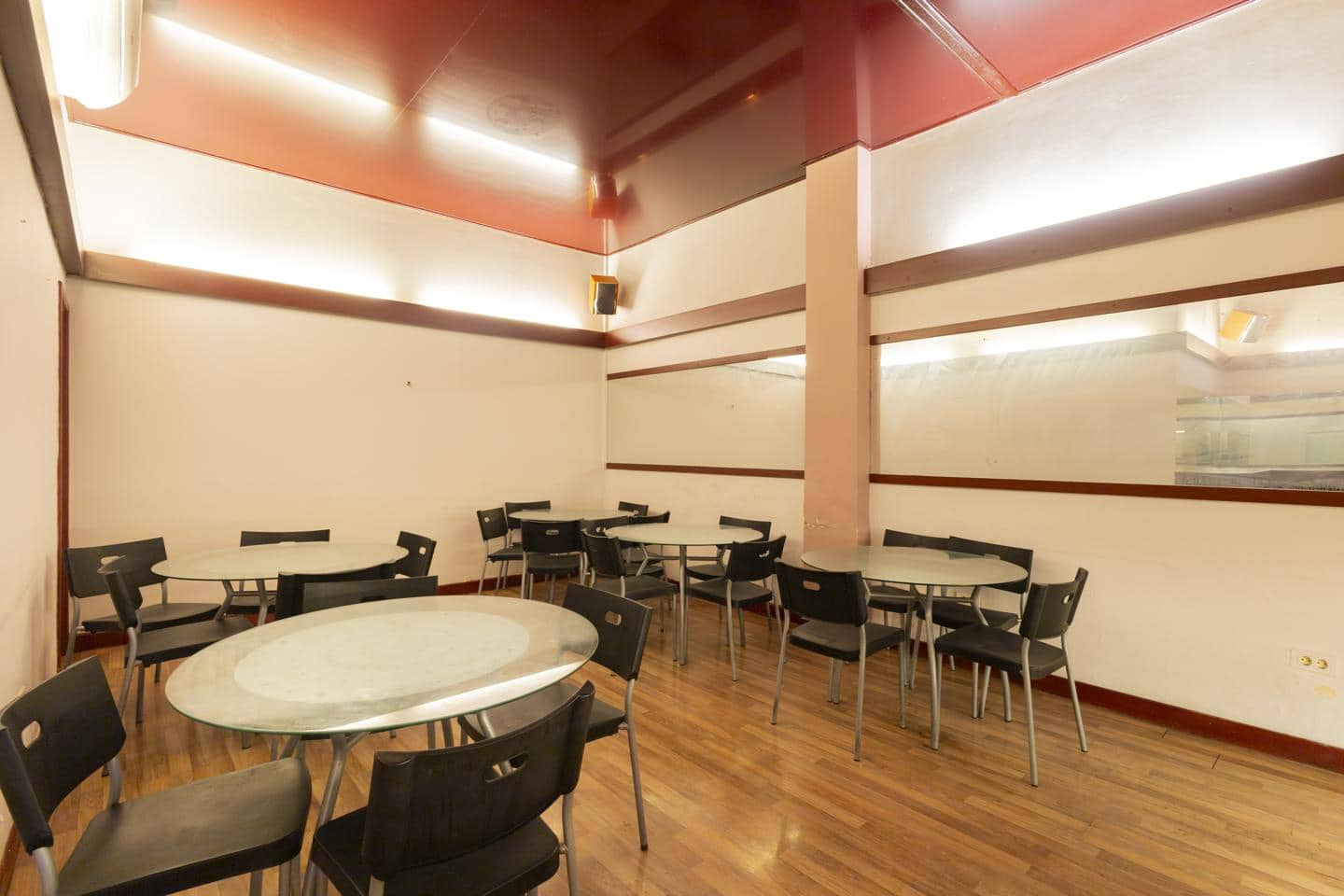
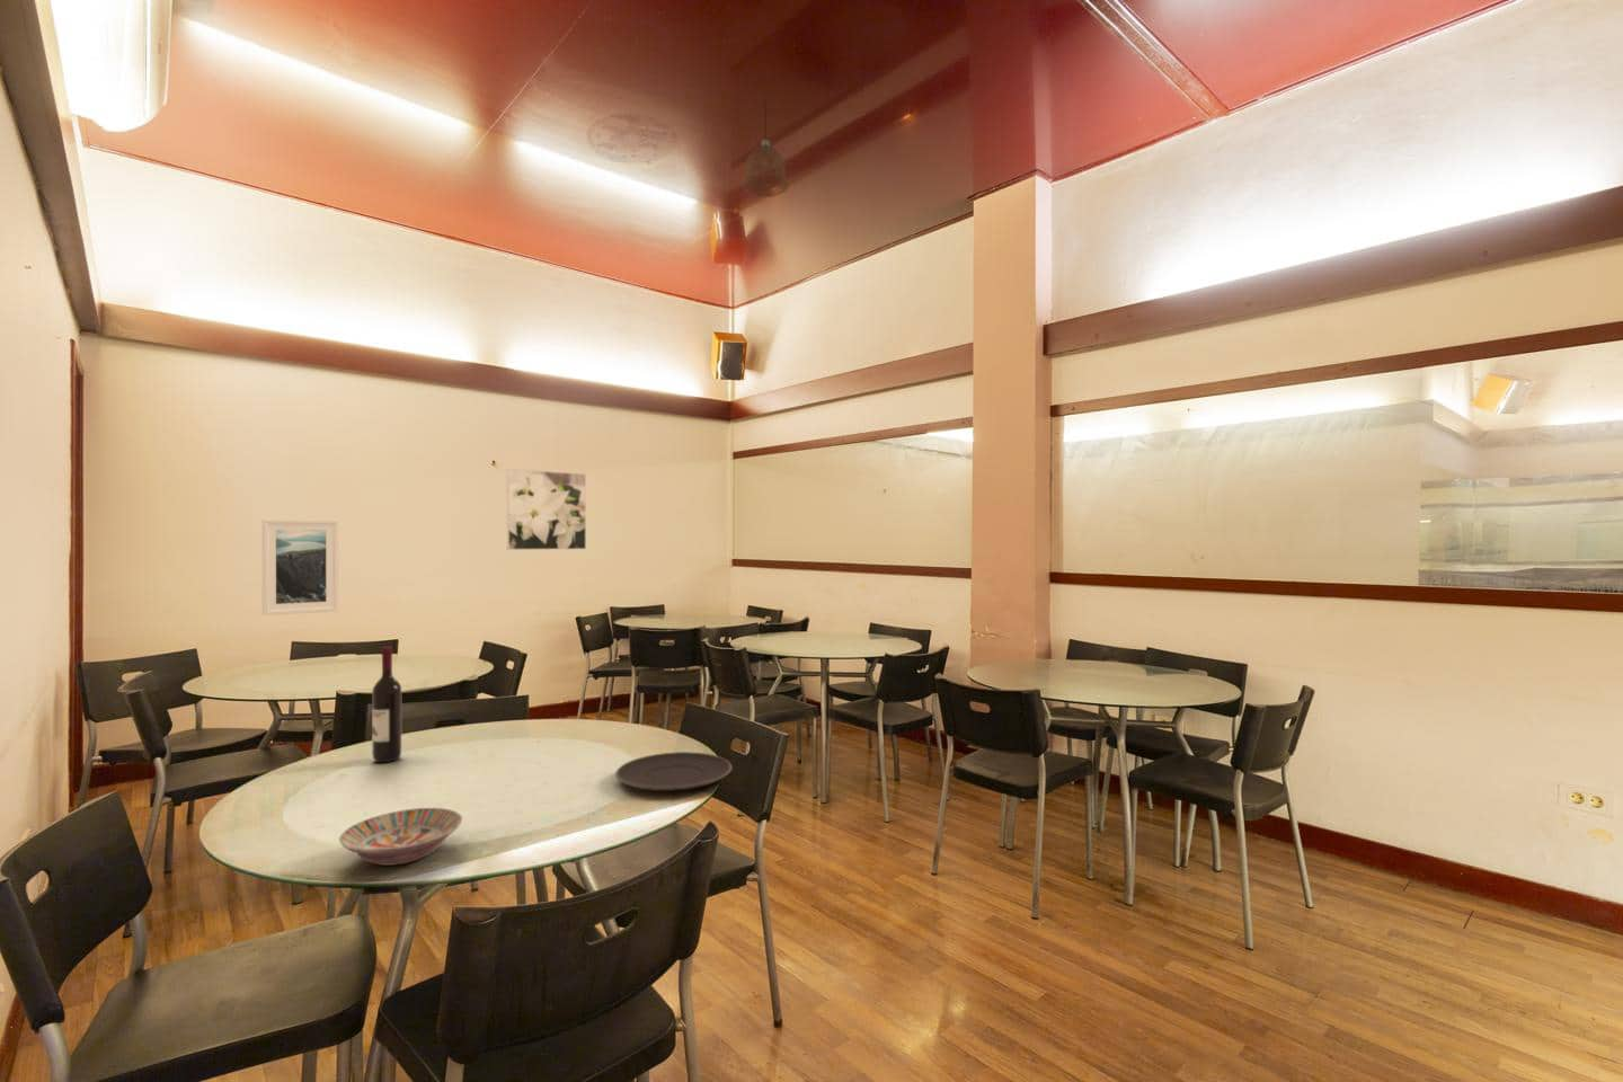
+ wine bottle (386, 703)
+ pendant lamp (766, 144)
+ plate (674, 772)
+ bowl (402, 839)
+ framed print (301, 566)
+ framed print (547, 511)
